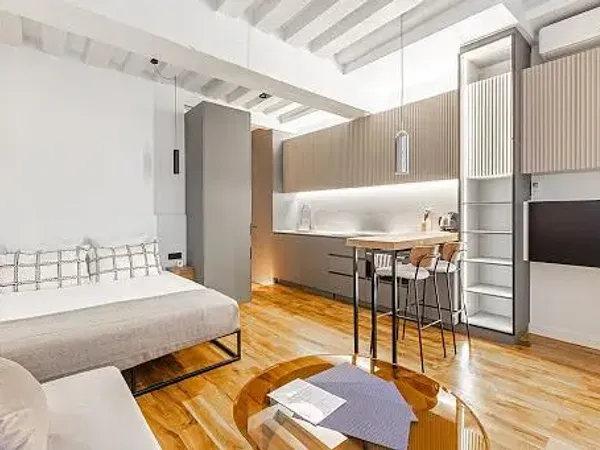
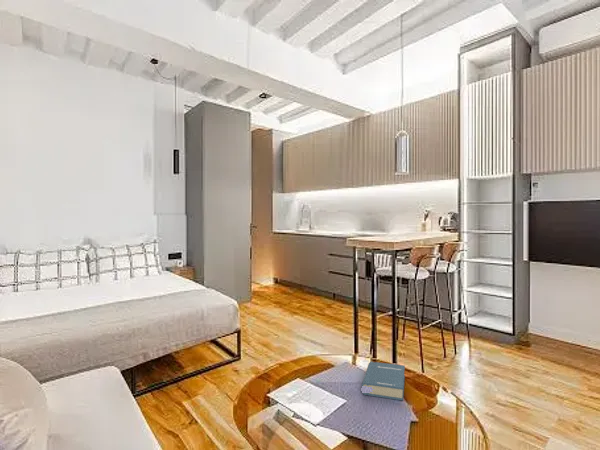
+ hardback book (384, 379)
